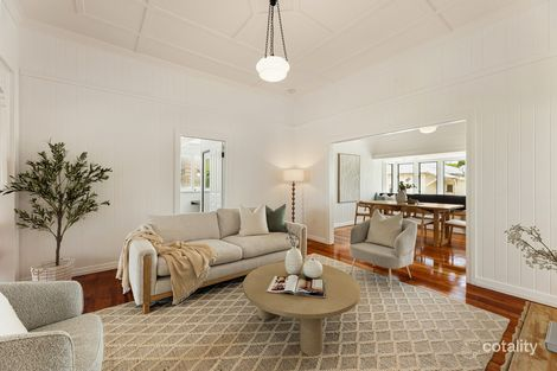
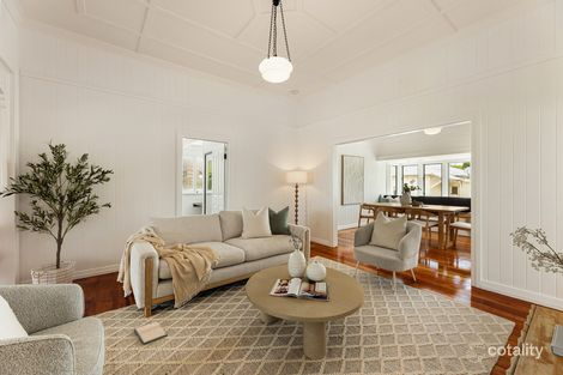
+ hardback book (150, 331)
